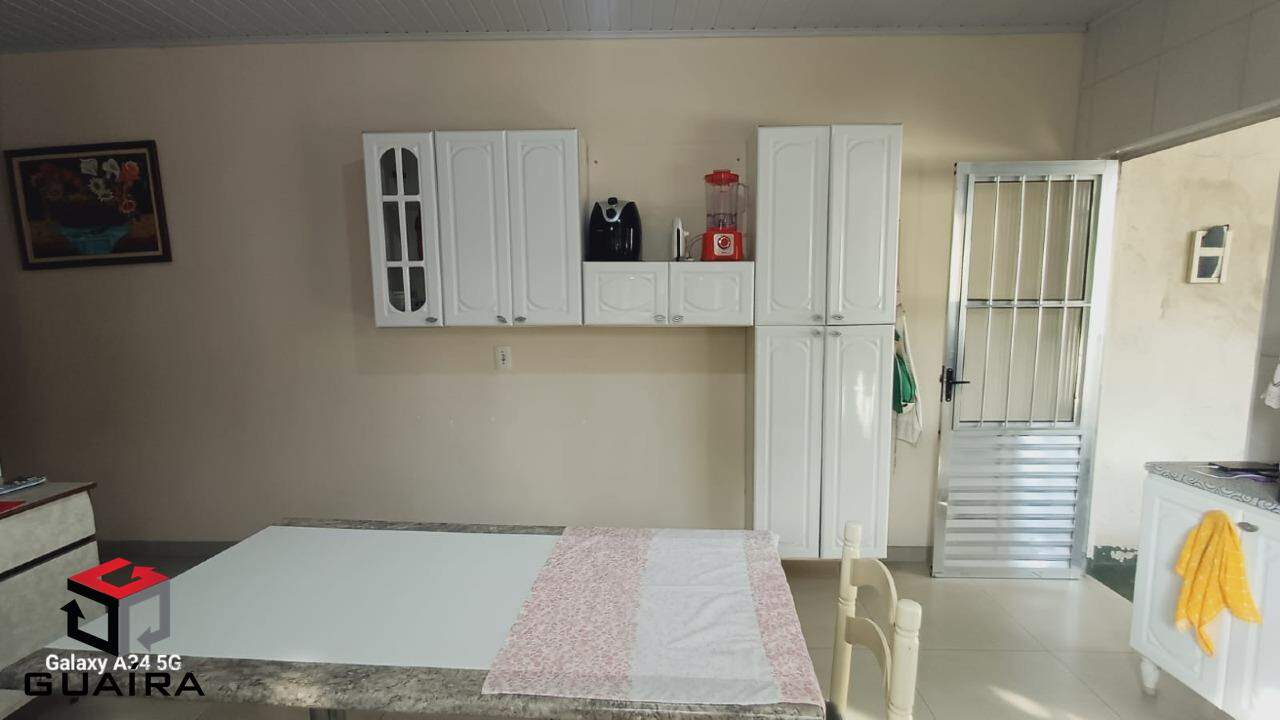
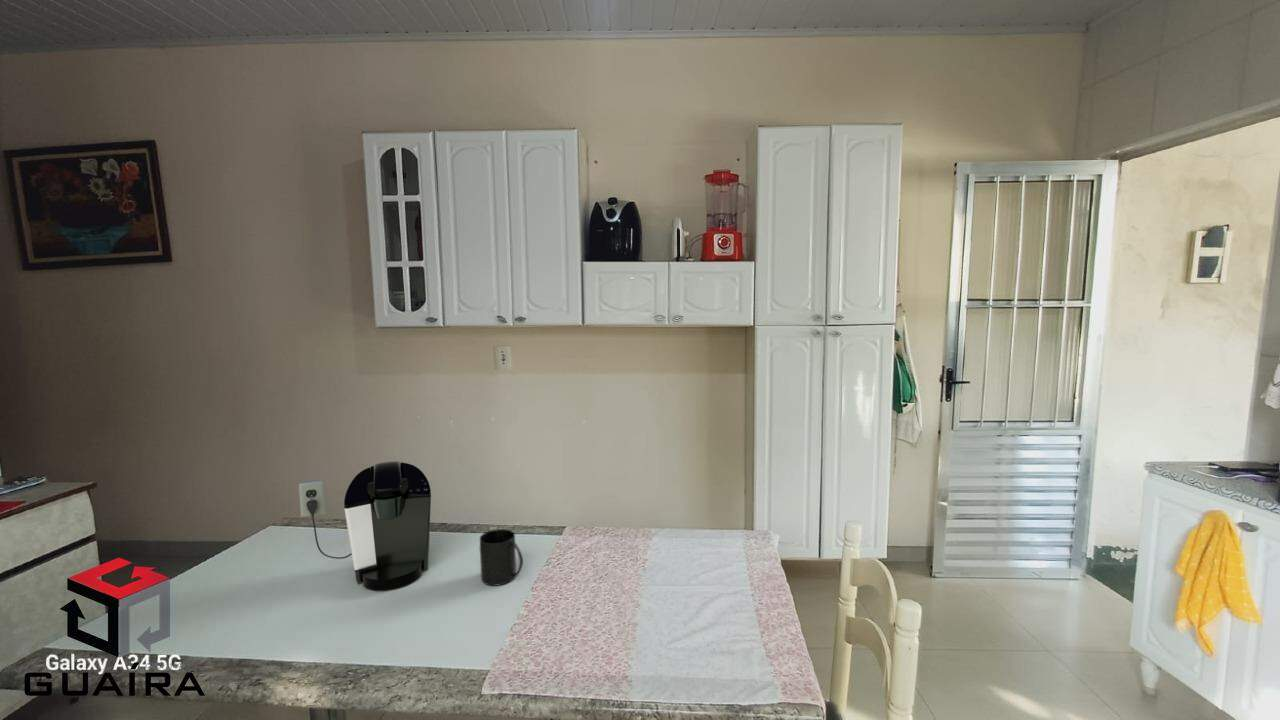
+ coffee maker (366, 521)
+ mug (502, 557)
